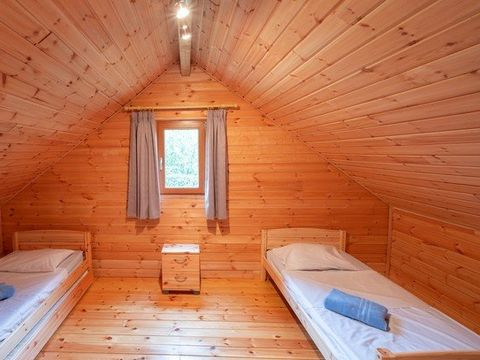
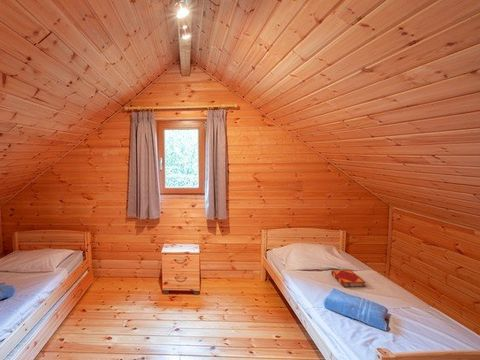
+ hardback book (347, 278)
